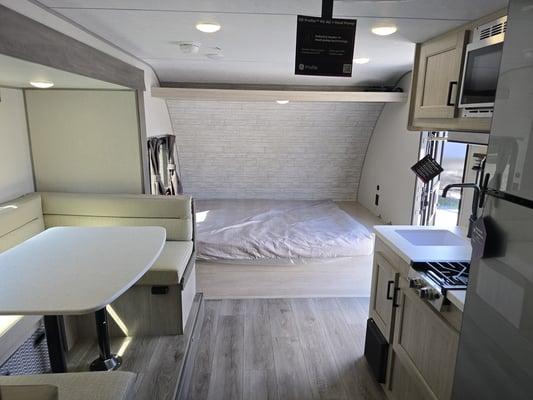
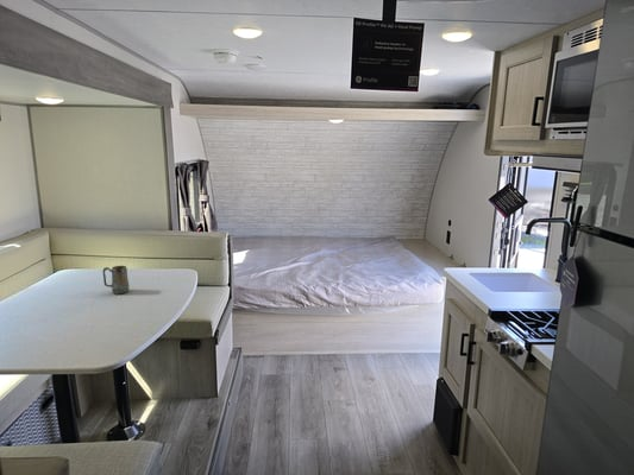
+ mug (115, 279)
